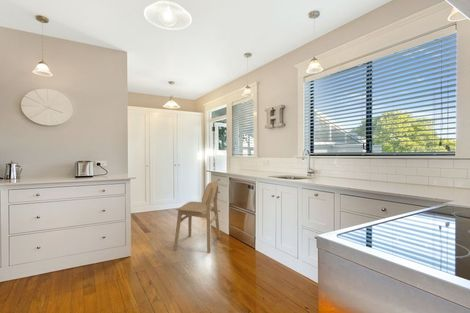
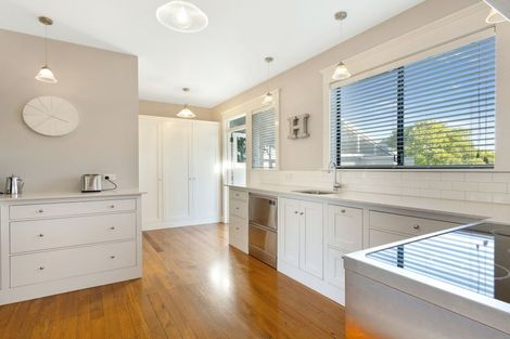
- dining chair (198, 211)
